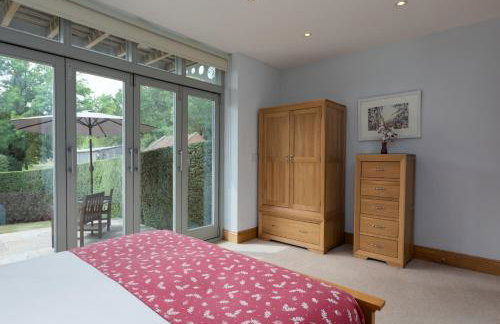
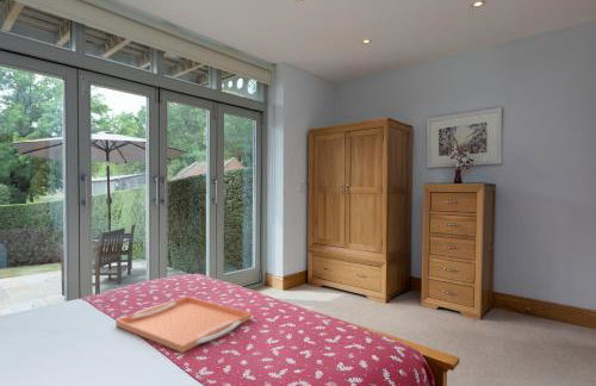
+ serving tray (185, 319)
